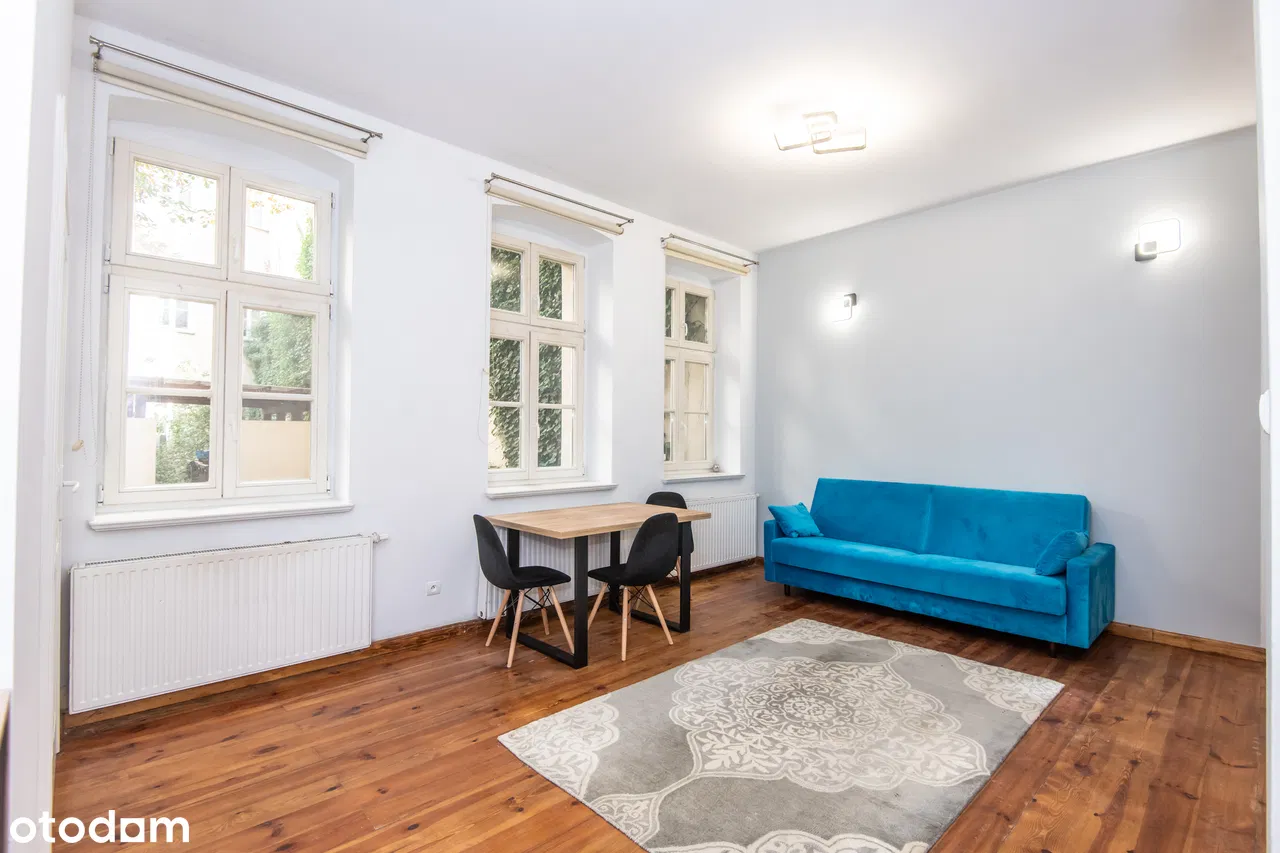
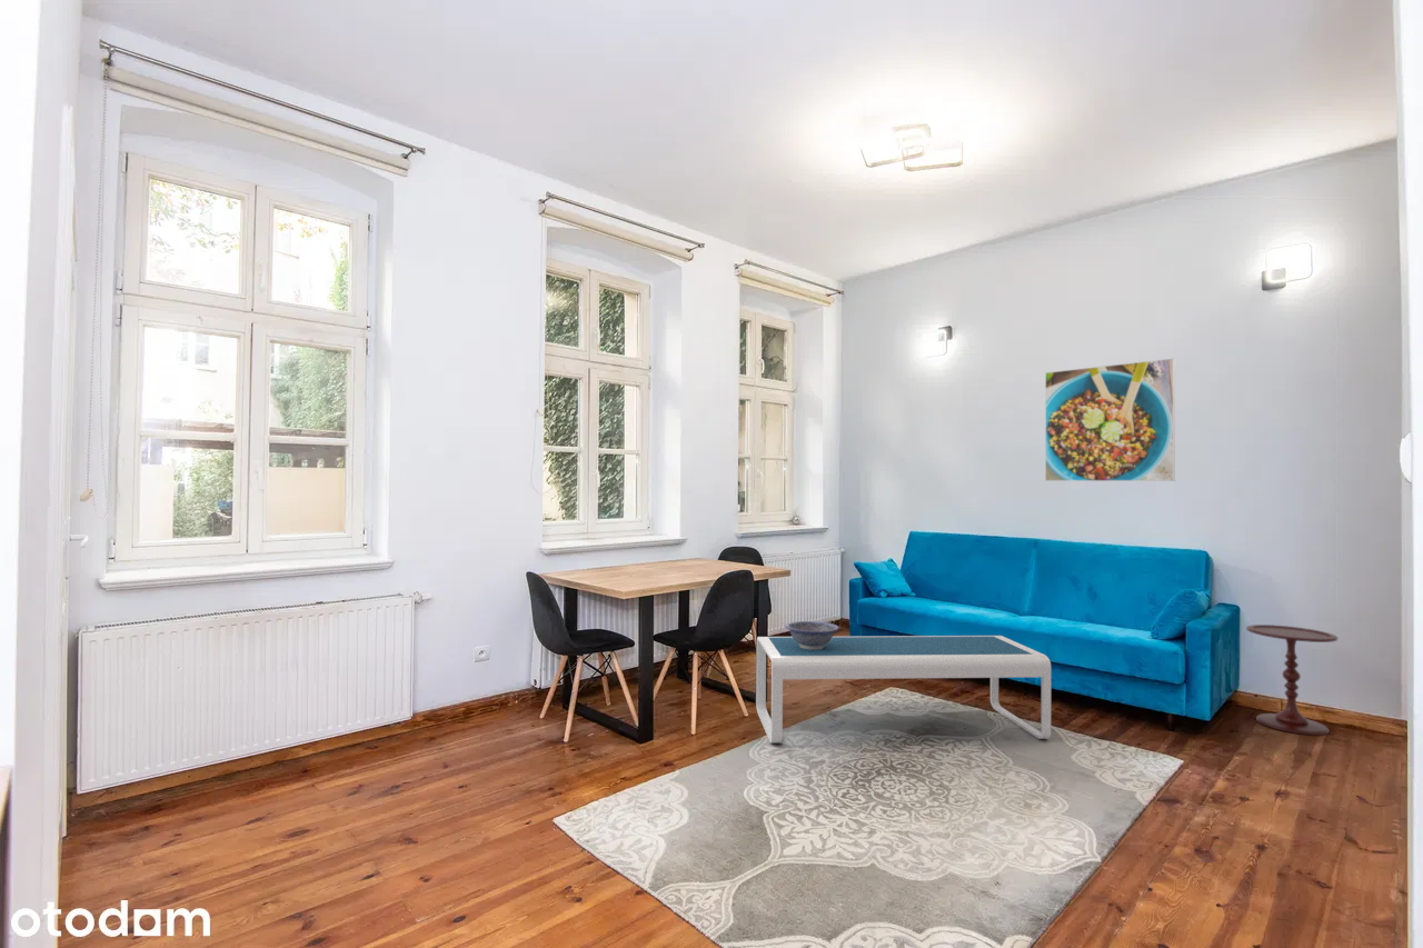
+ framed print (1105, 423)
+ side table (1291, 678)
+ decorative bowl (812, 636)
+ coffee table (894, 677)
